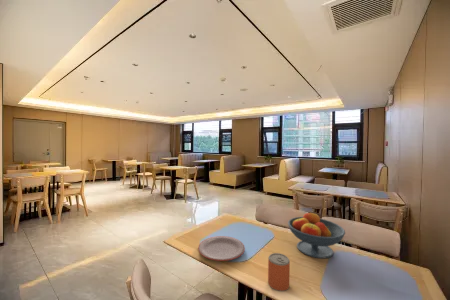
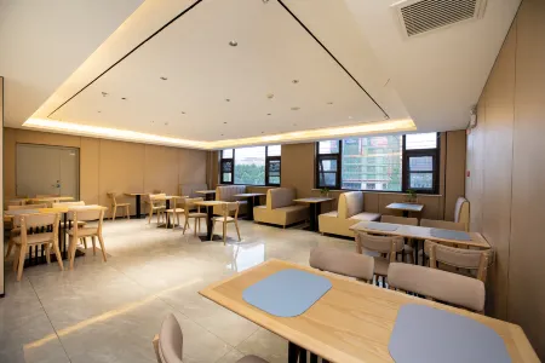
- fruit bowl (314, 233)
- beverage can (278, 271)
- plate (221, 248)
